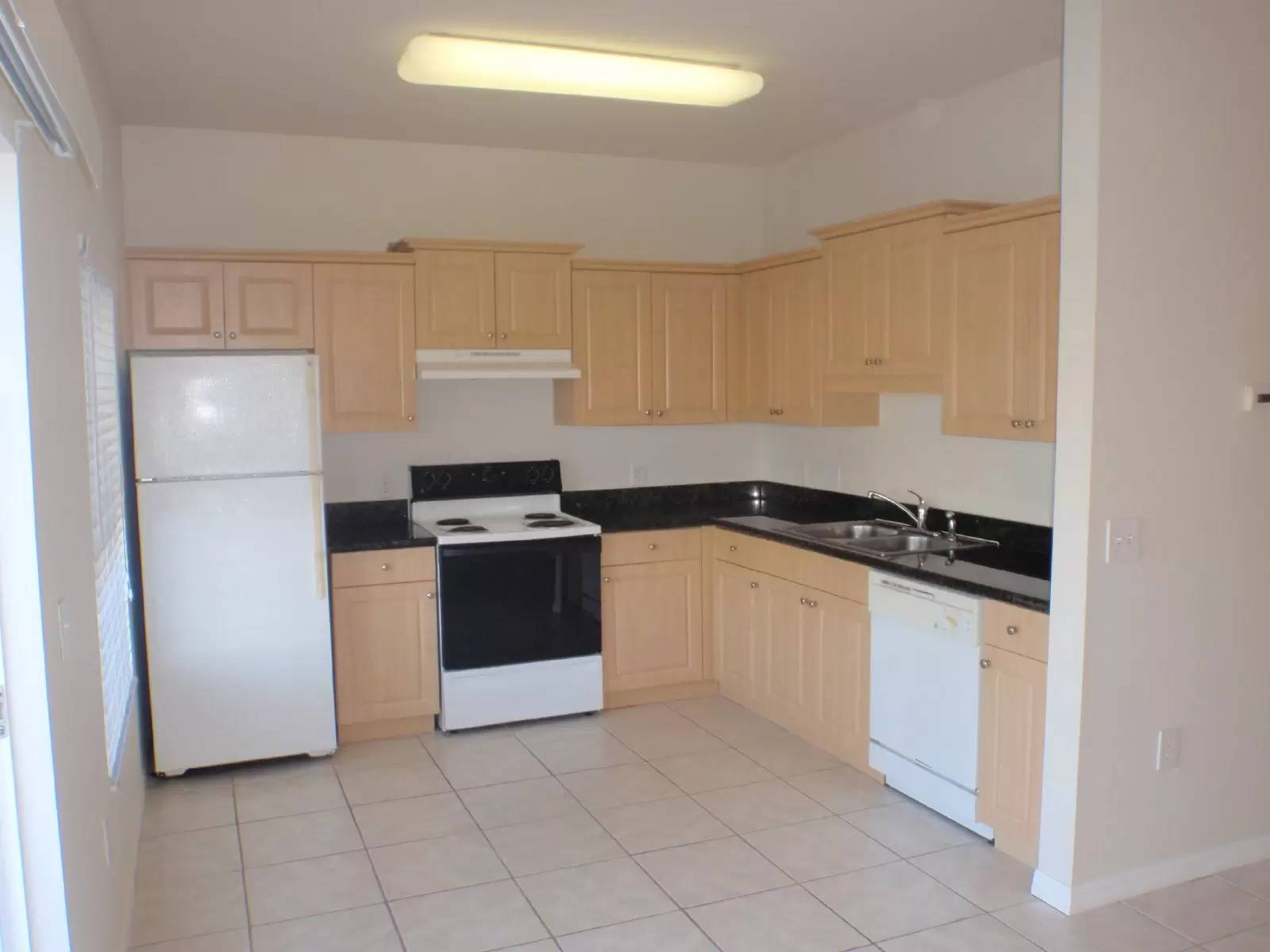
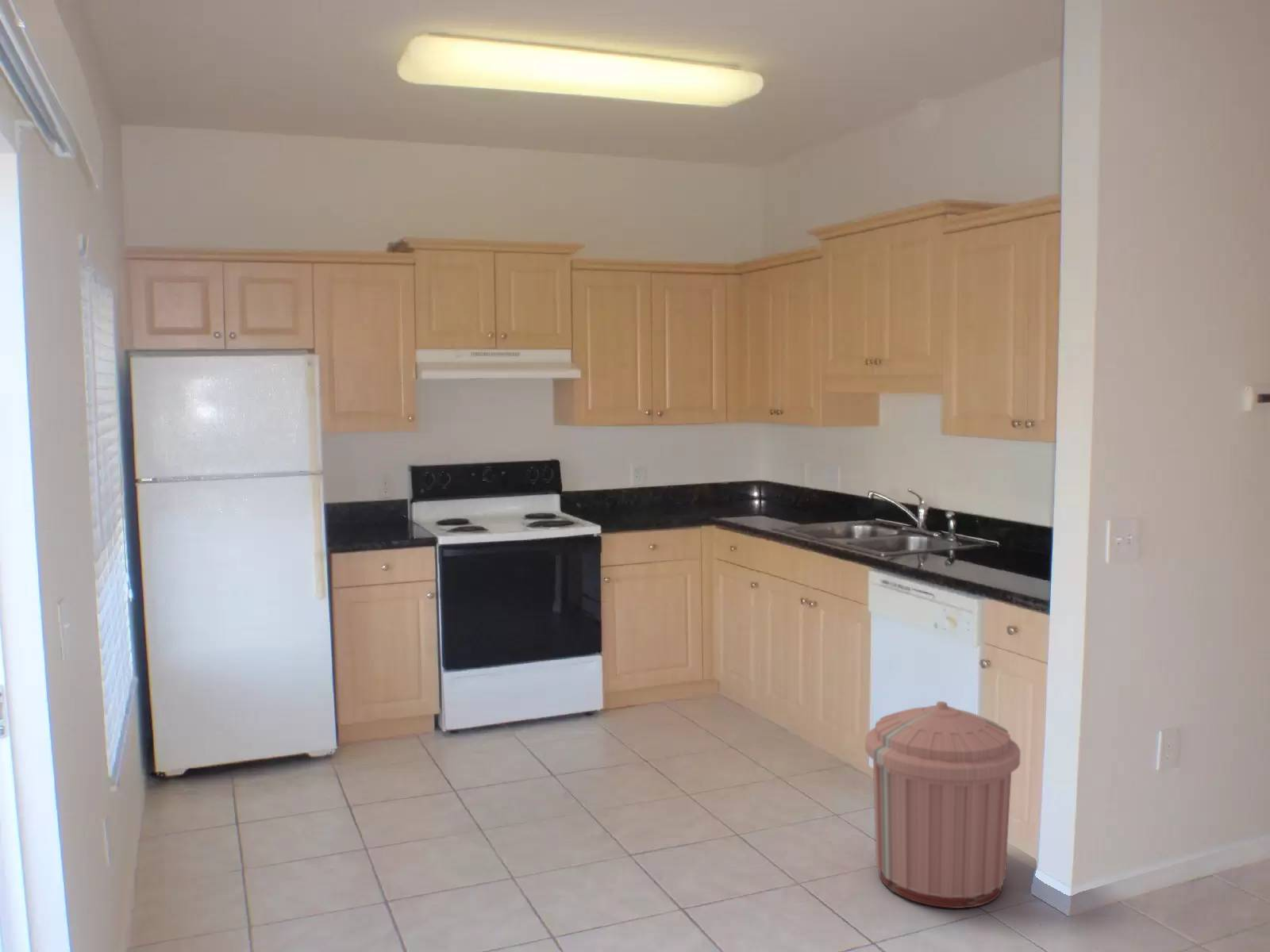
+ trash can (941, 791)
